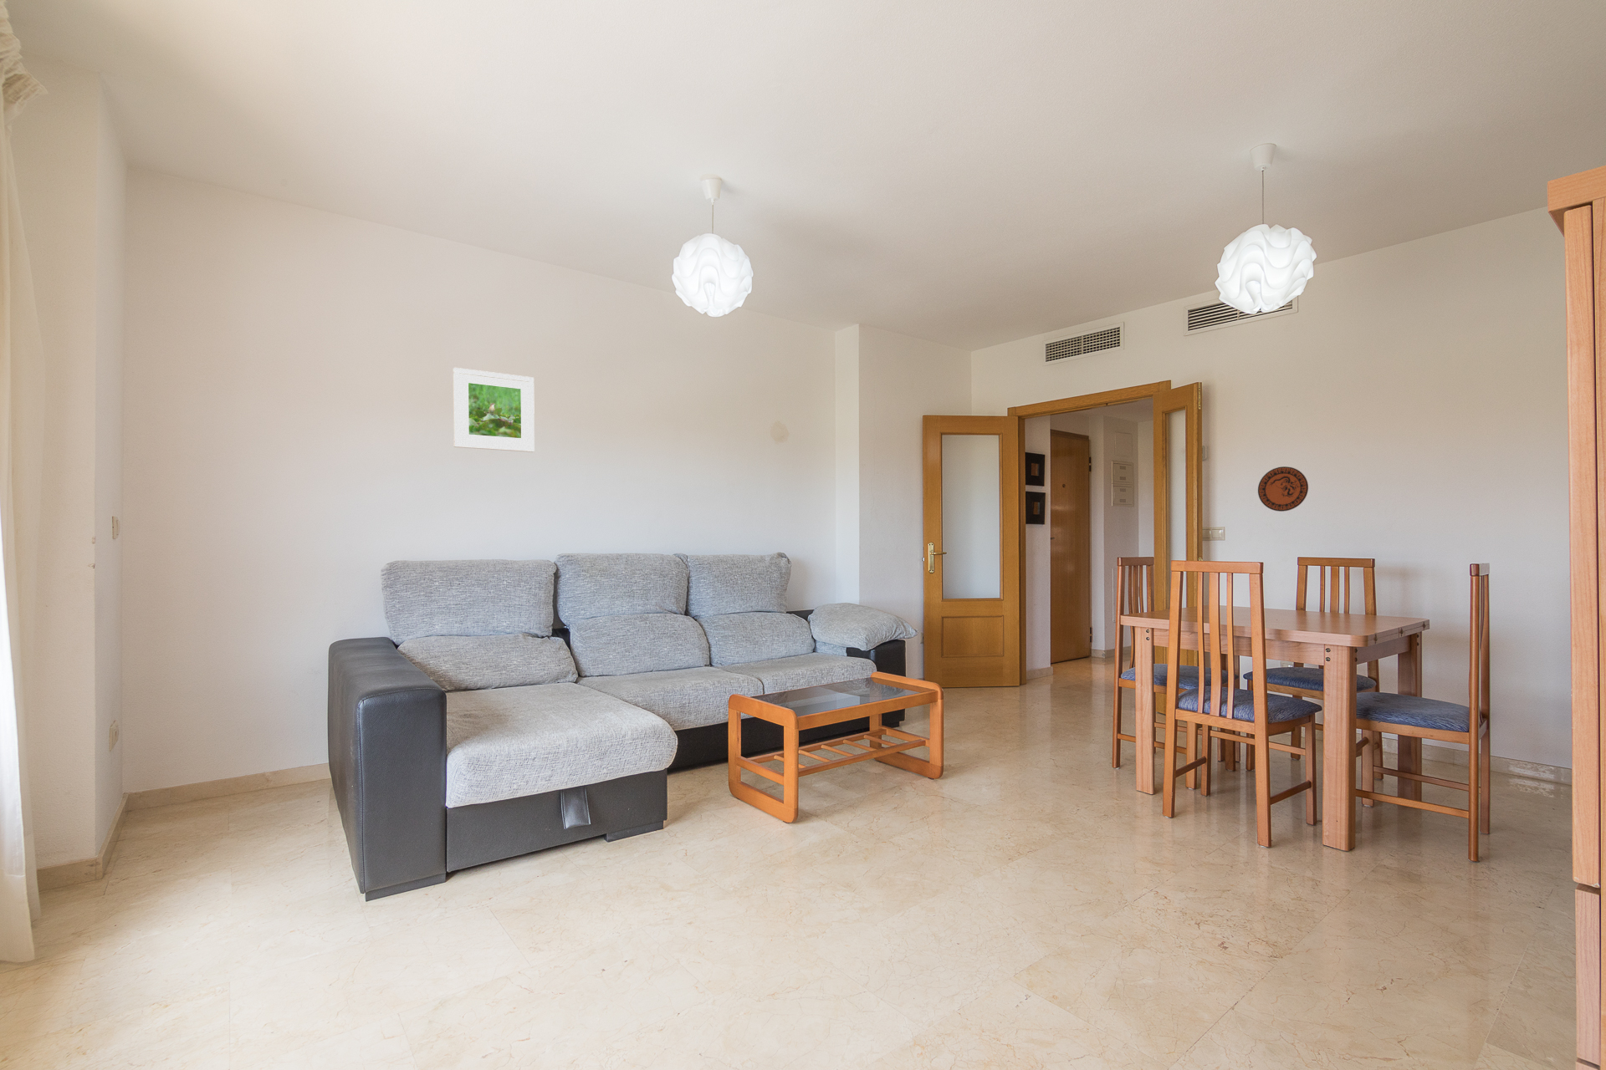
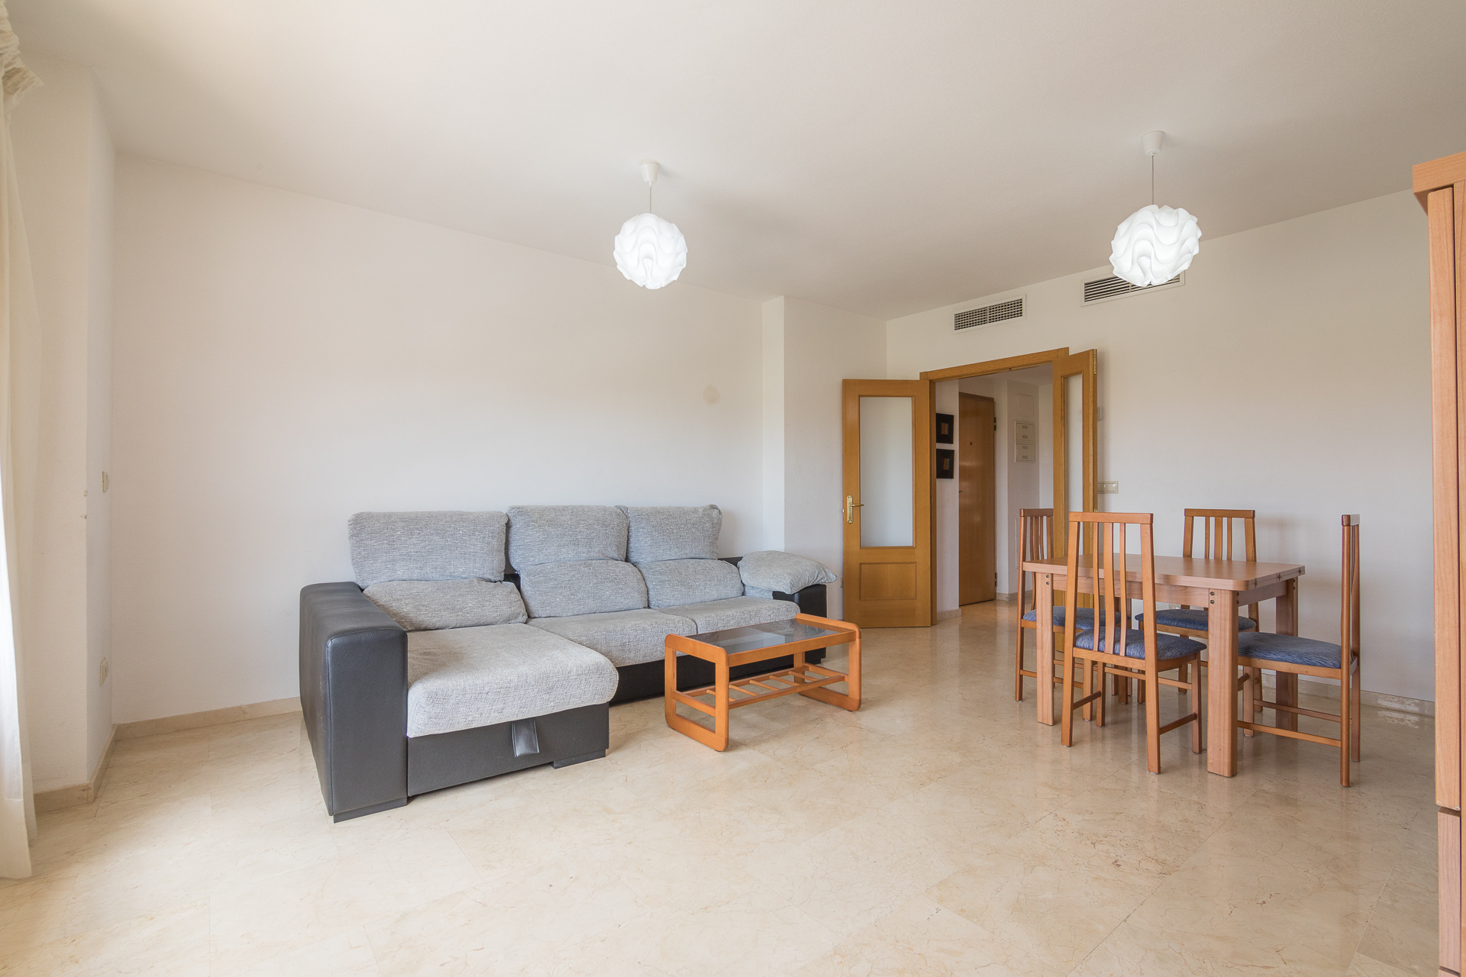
- decorative plate (1282, 490)
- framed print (495, 411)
